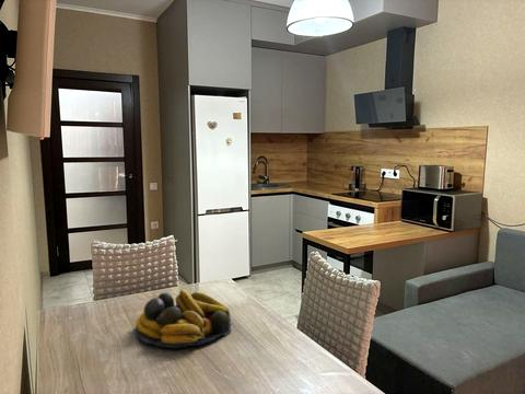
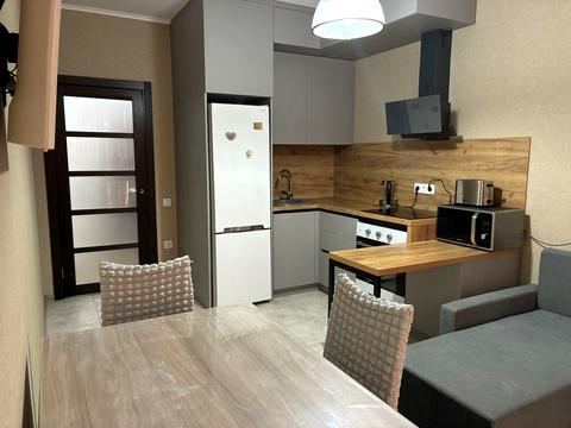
- fruit bowl (184, 310)
